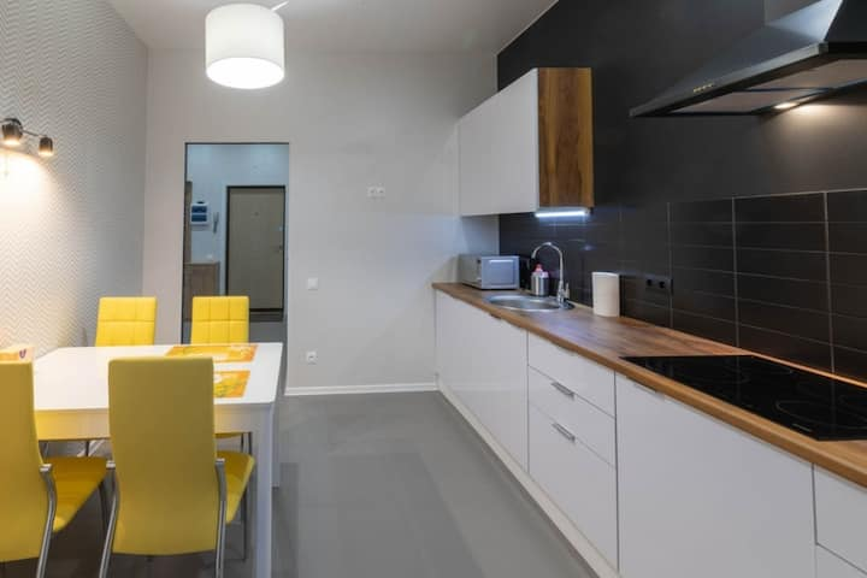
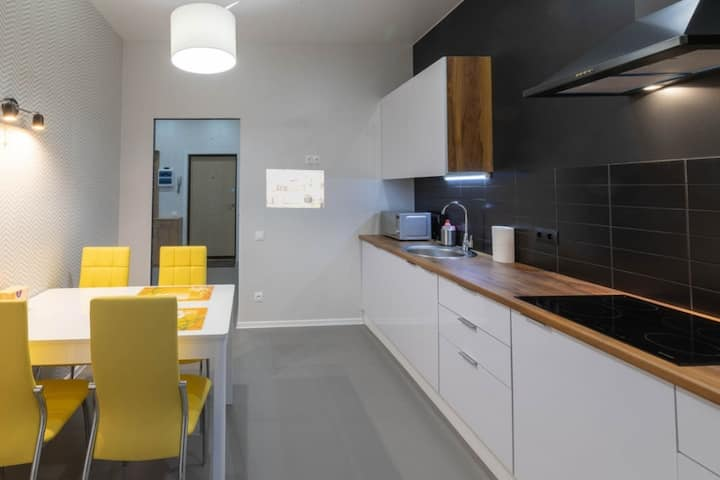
+ wall art (295, 188)
